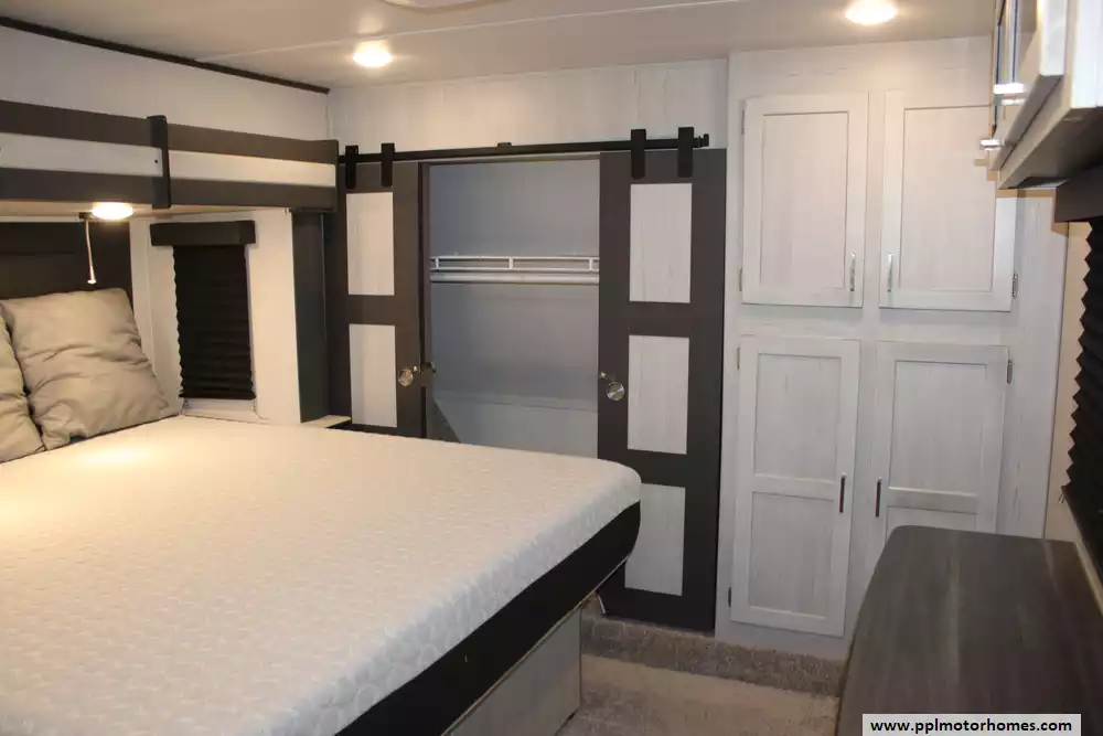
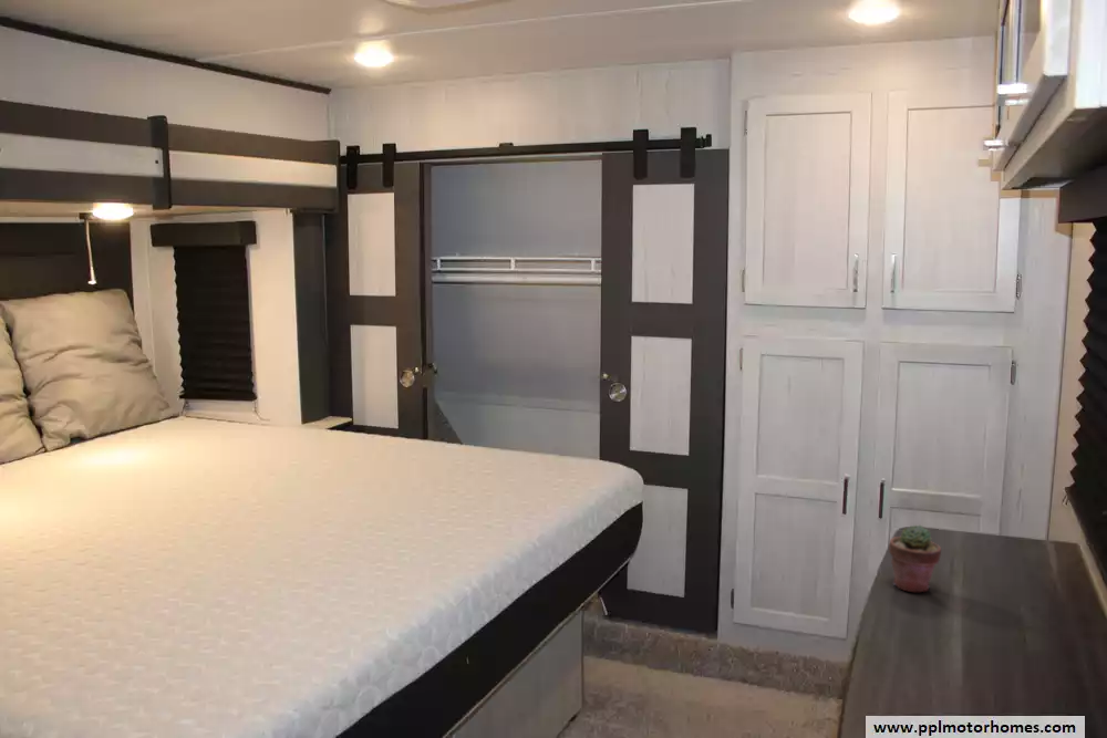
+ potted succulent (913, 555)
